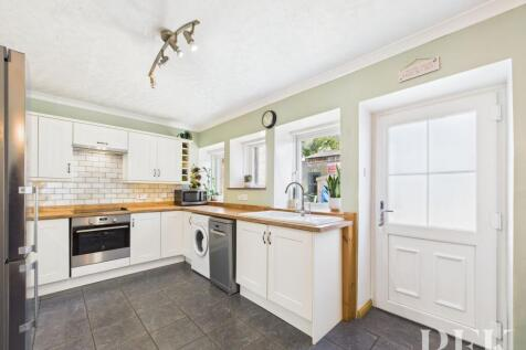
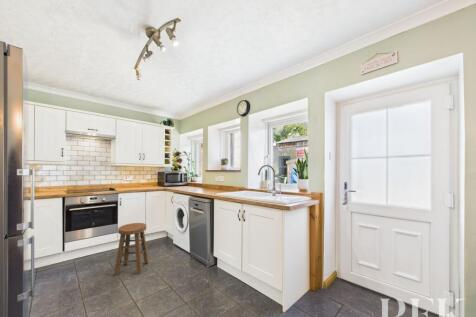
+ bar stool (132, 247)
